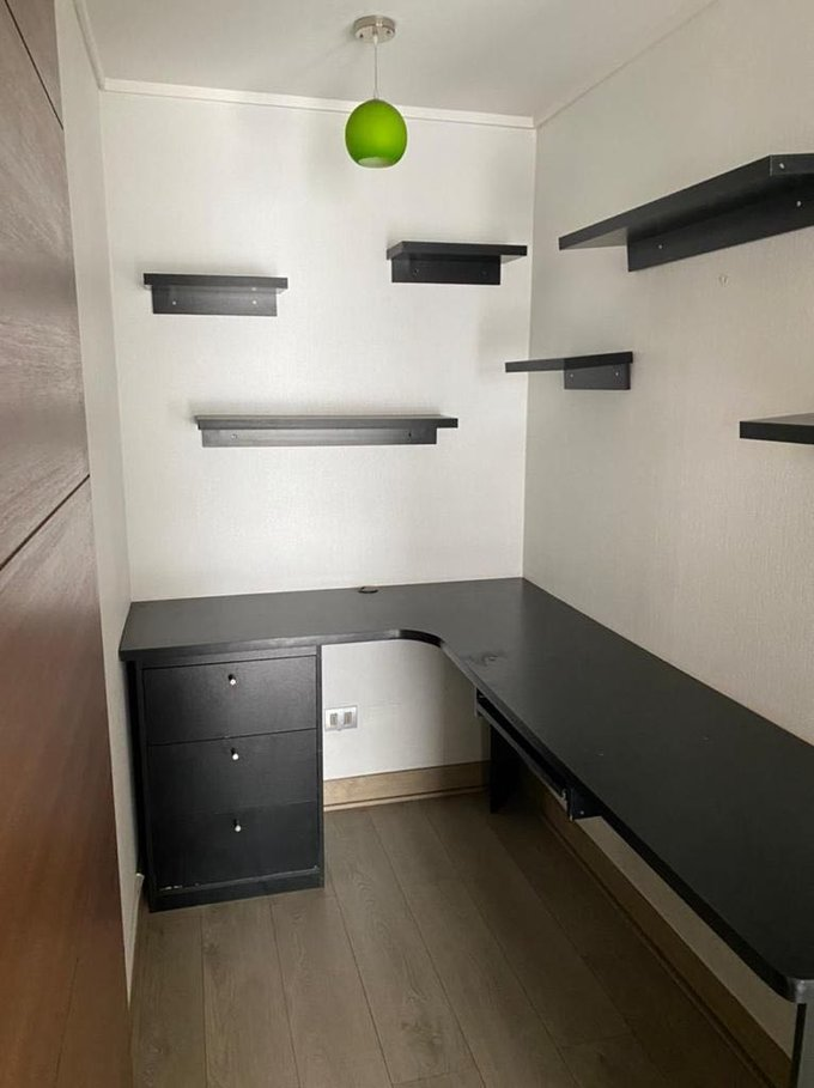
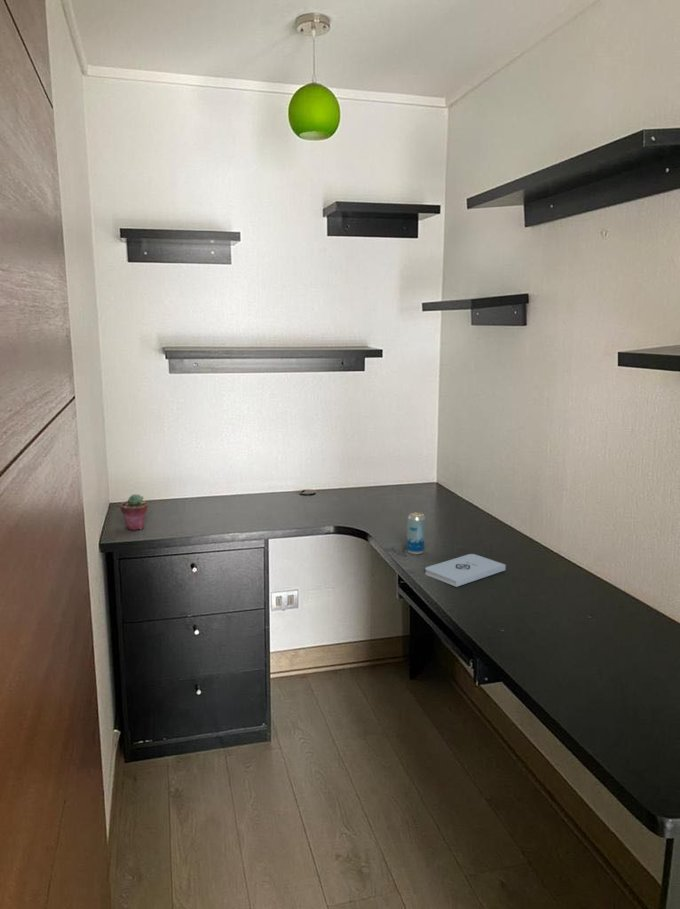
+ notepad (464, 569)
+ beverage can (415, 533)
+ potted succulent (134, 510)
